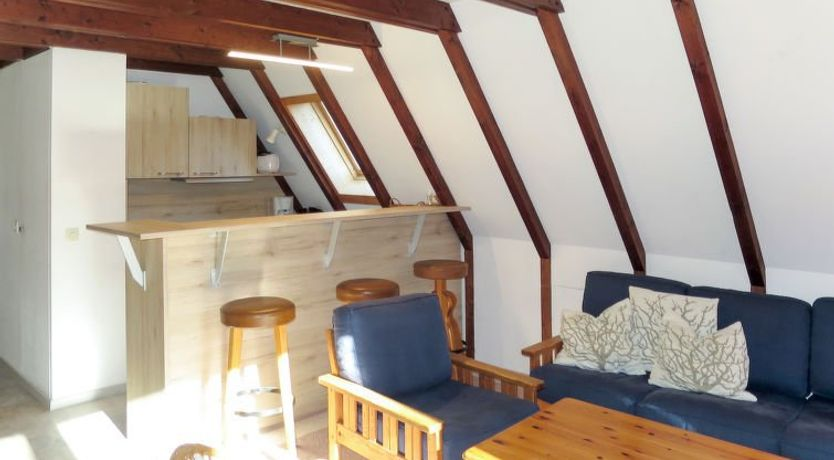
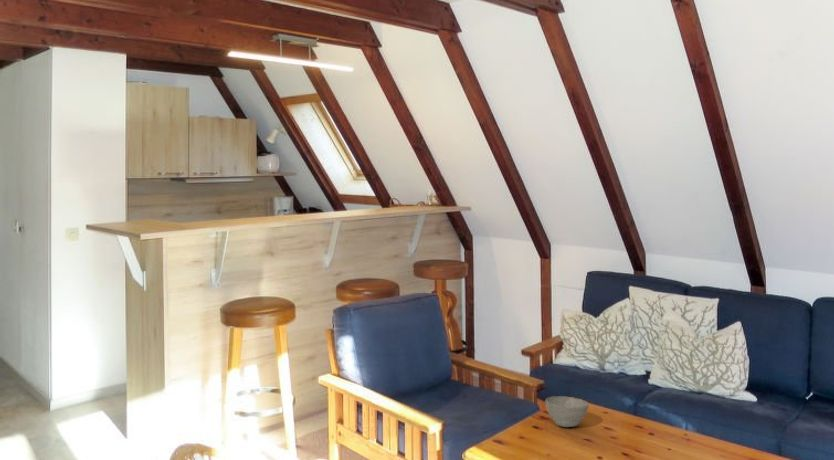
+ bowl (566, 412)
